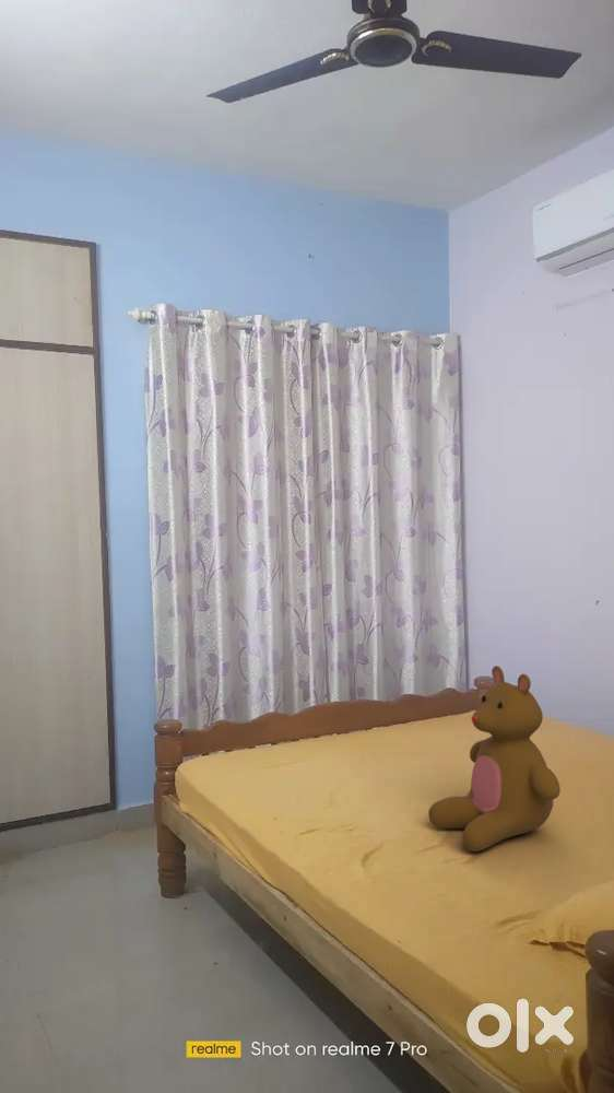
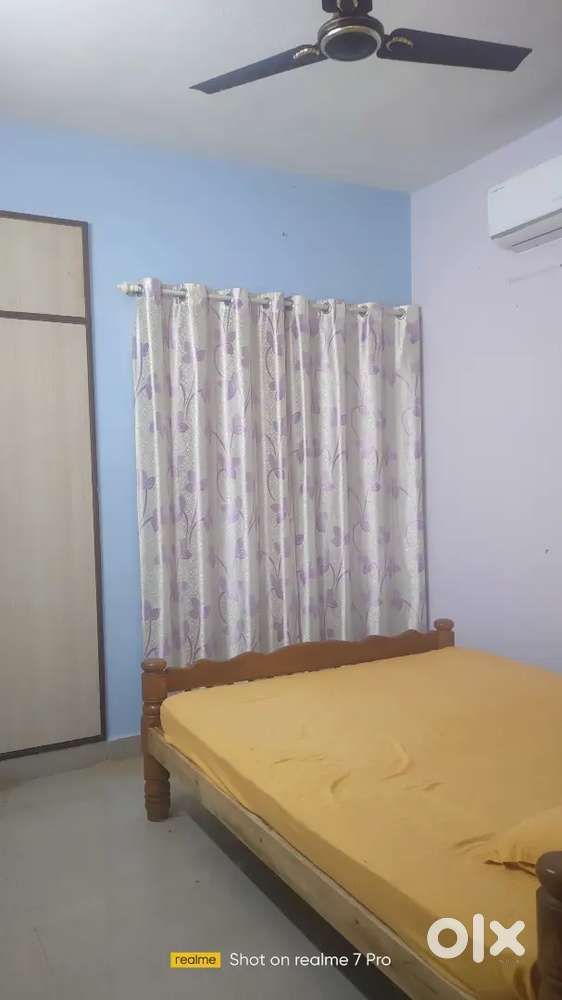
- teddy bear (491, 752)
